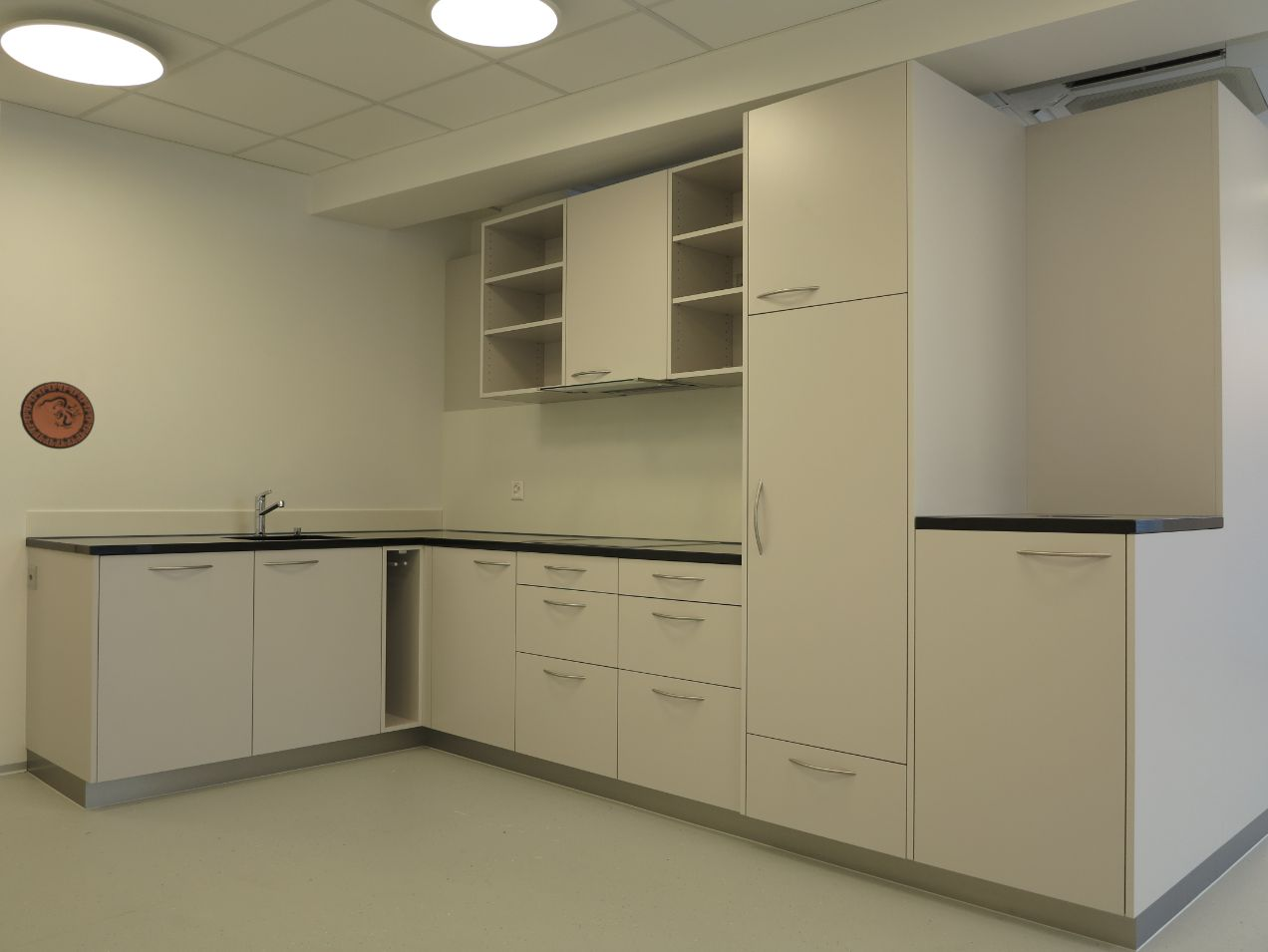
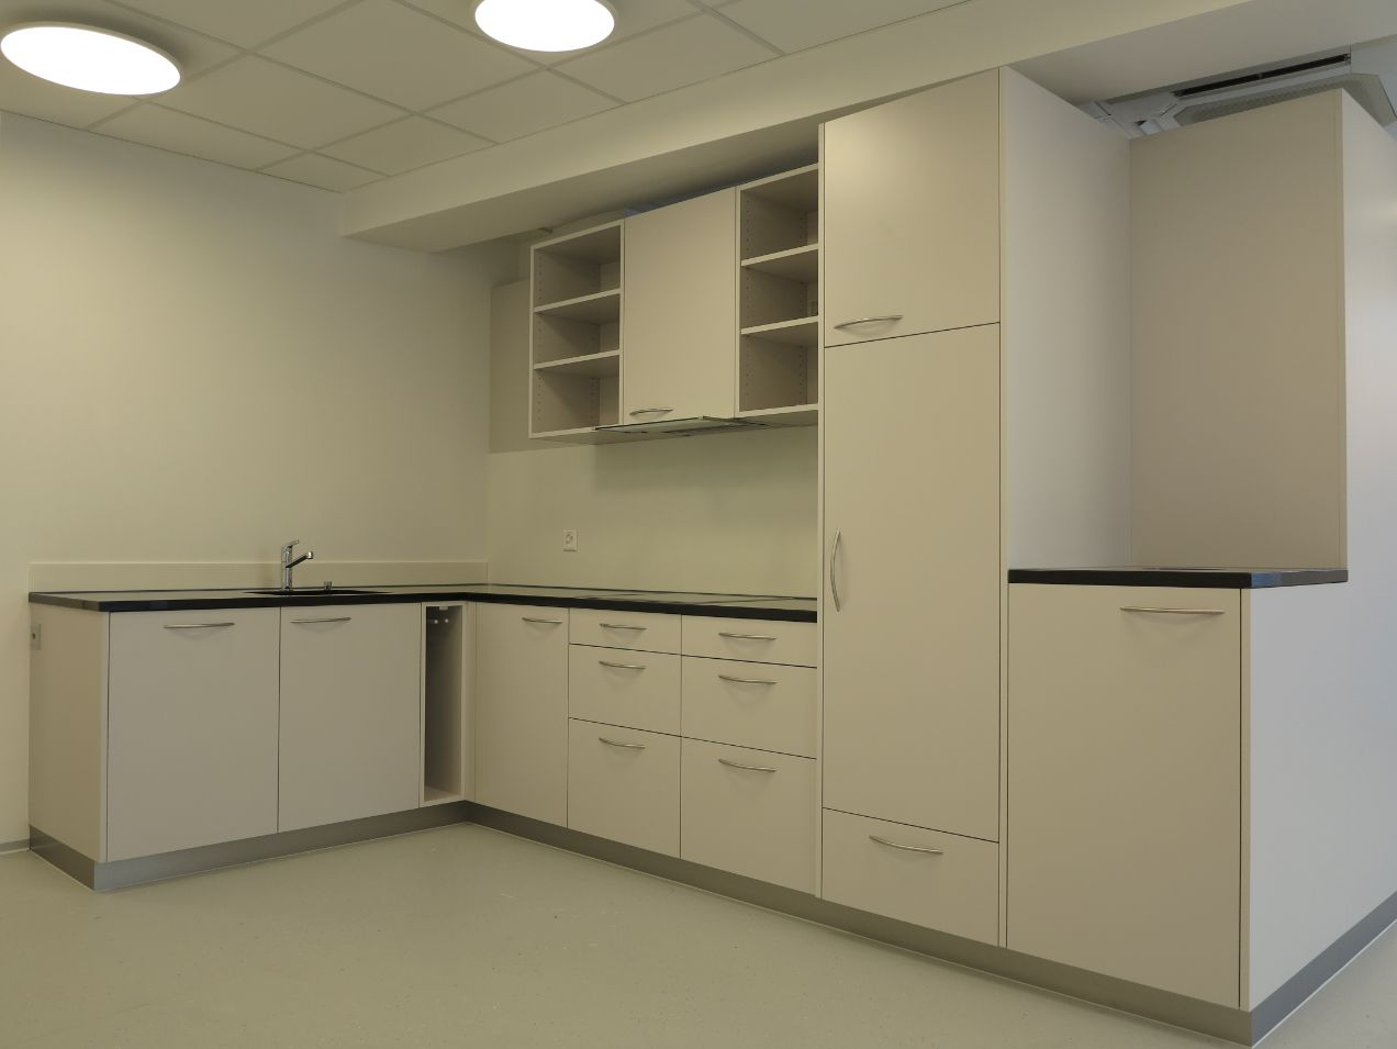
- decorative plate (57, 415)
